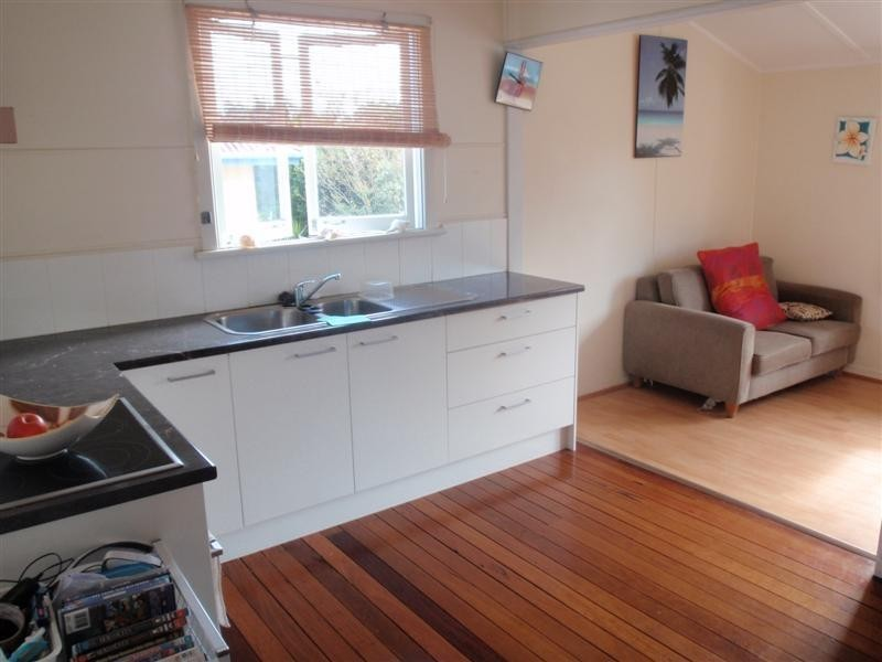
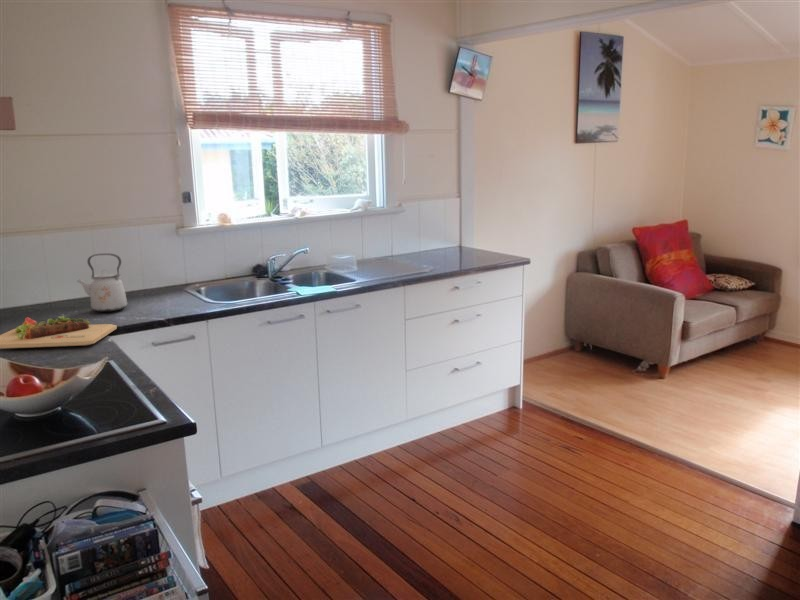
+ kettle (100, 282)
+ cutting board (50, 328)
